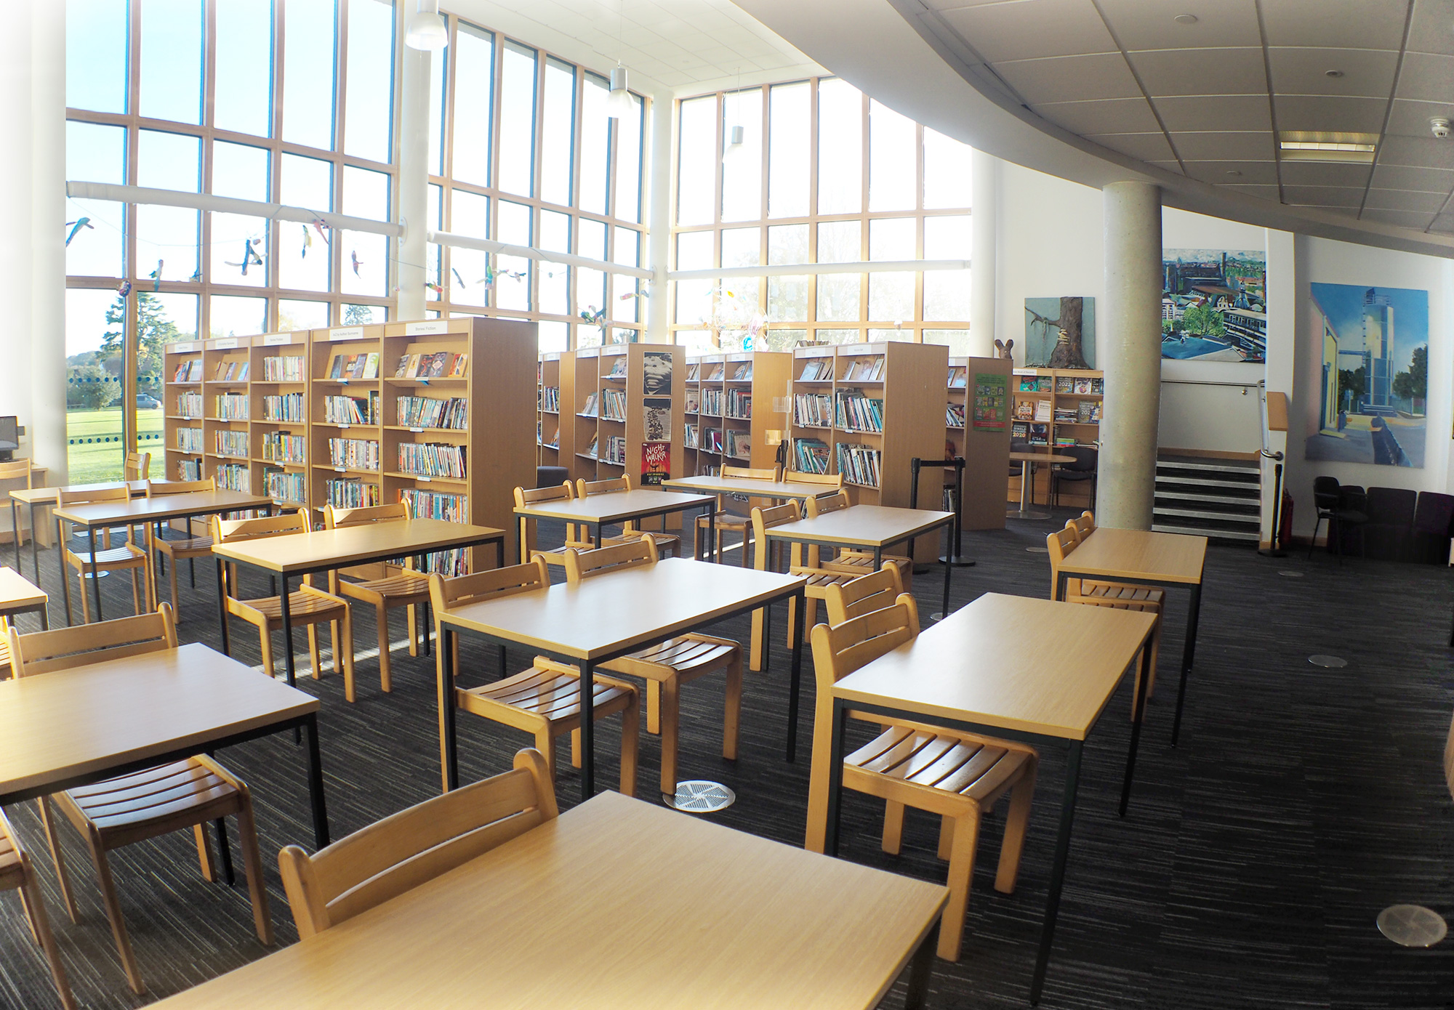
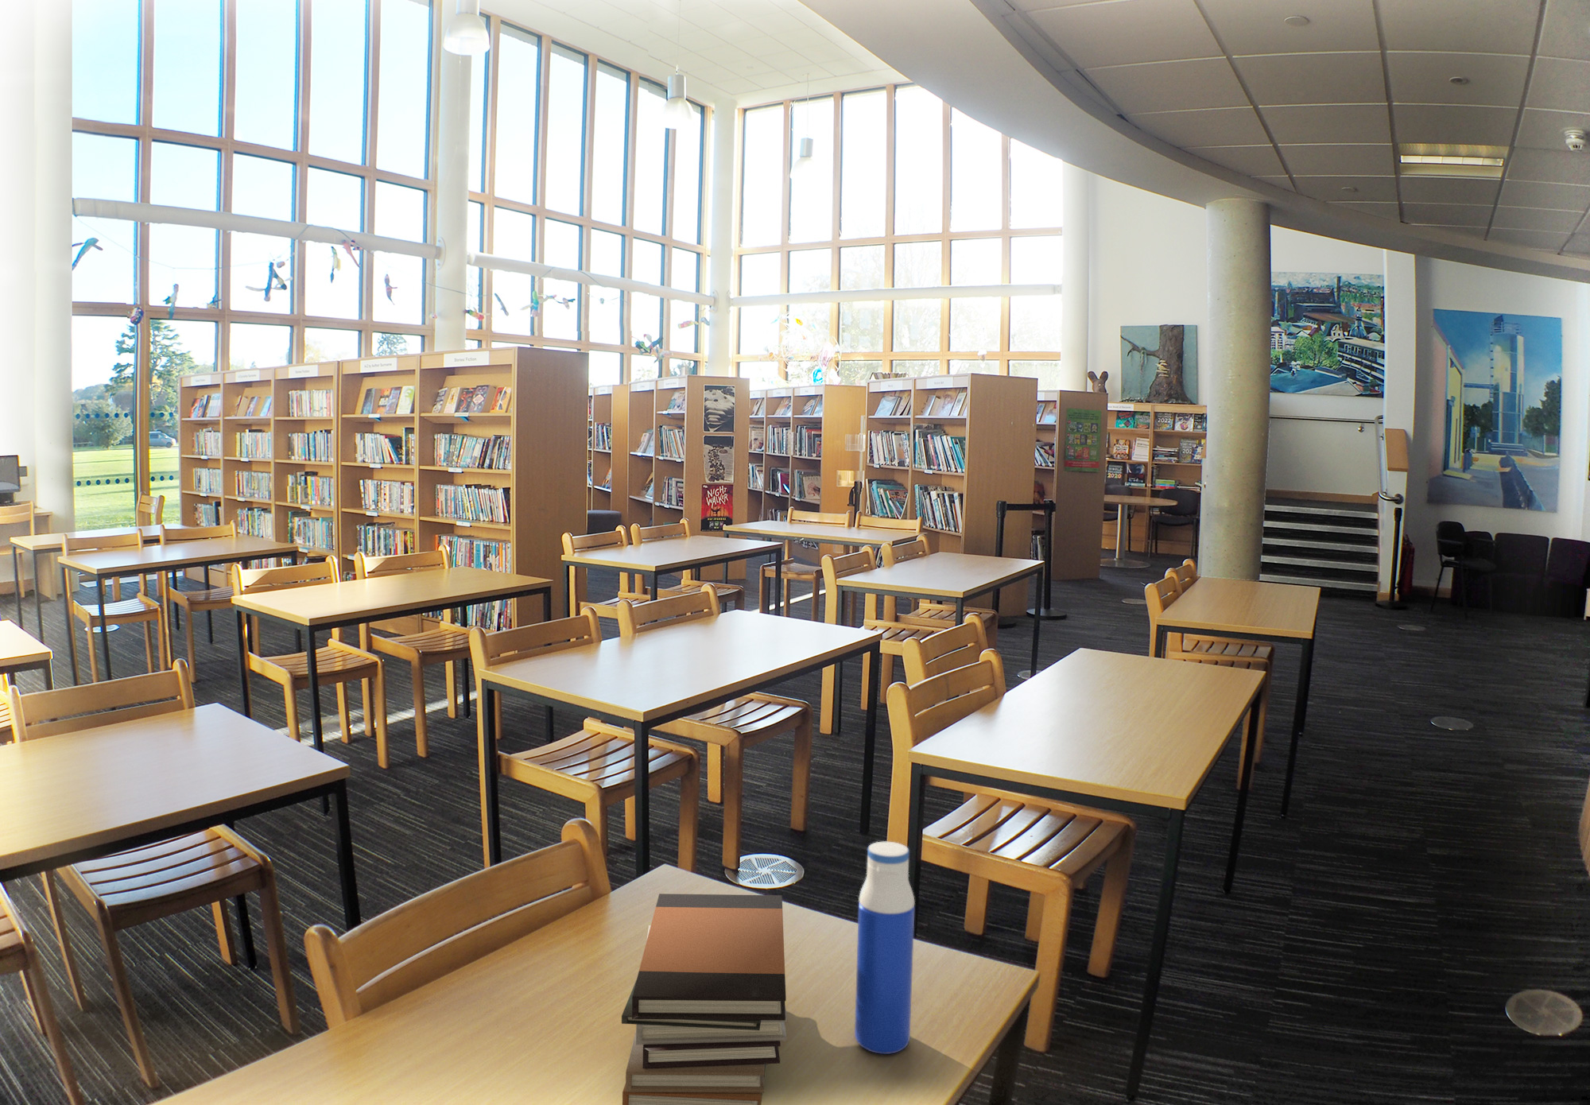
+ book stack (710, 993)
+ water bottle (884, 944)
